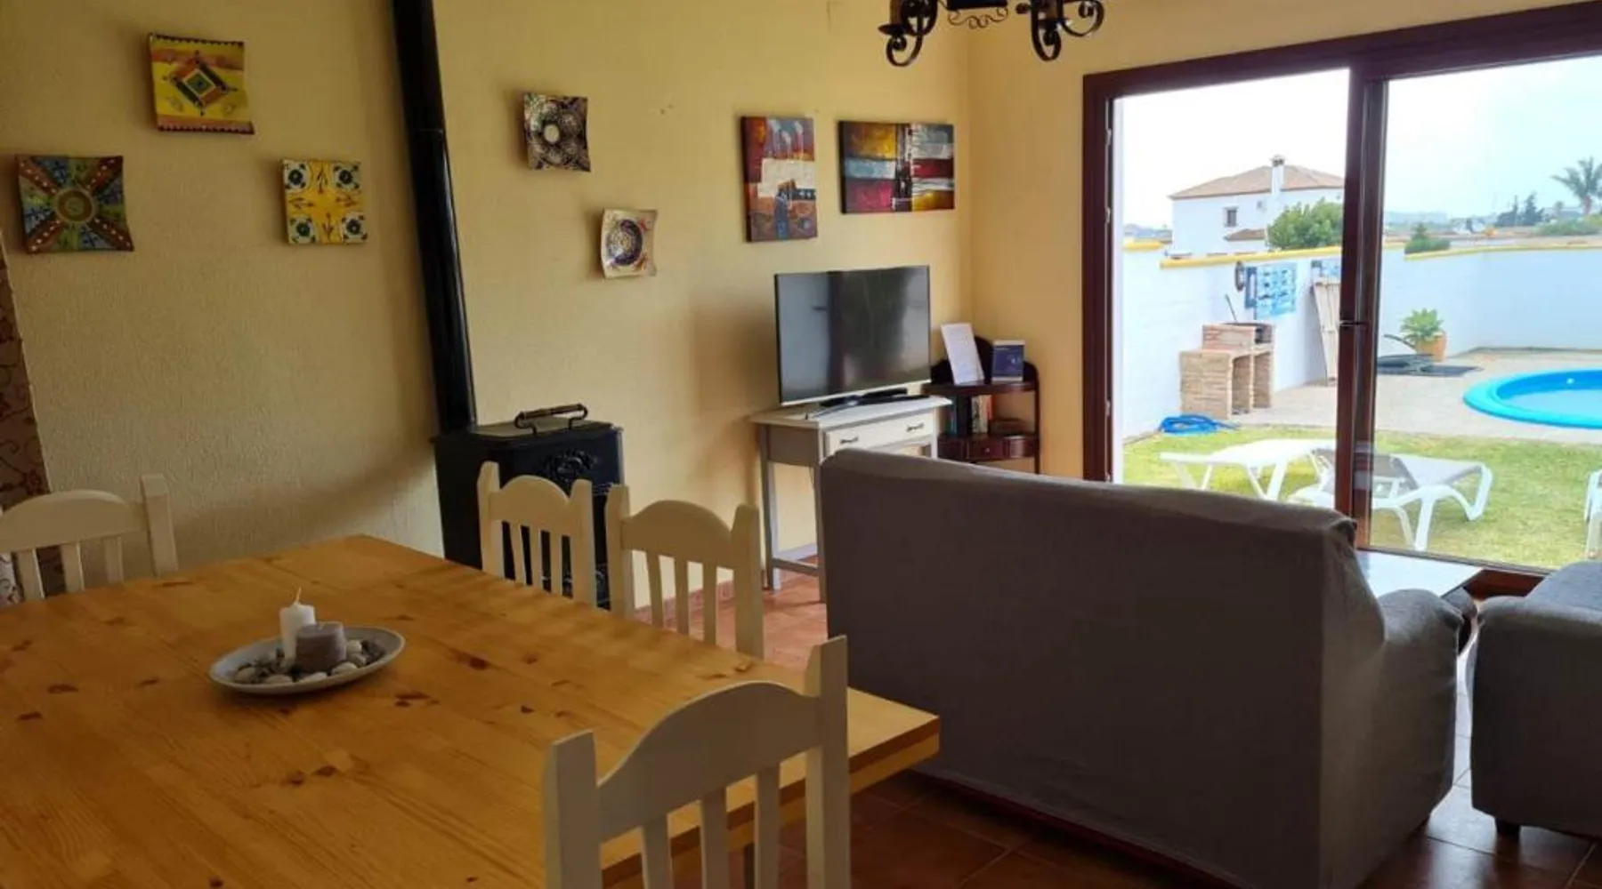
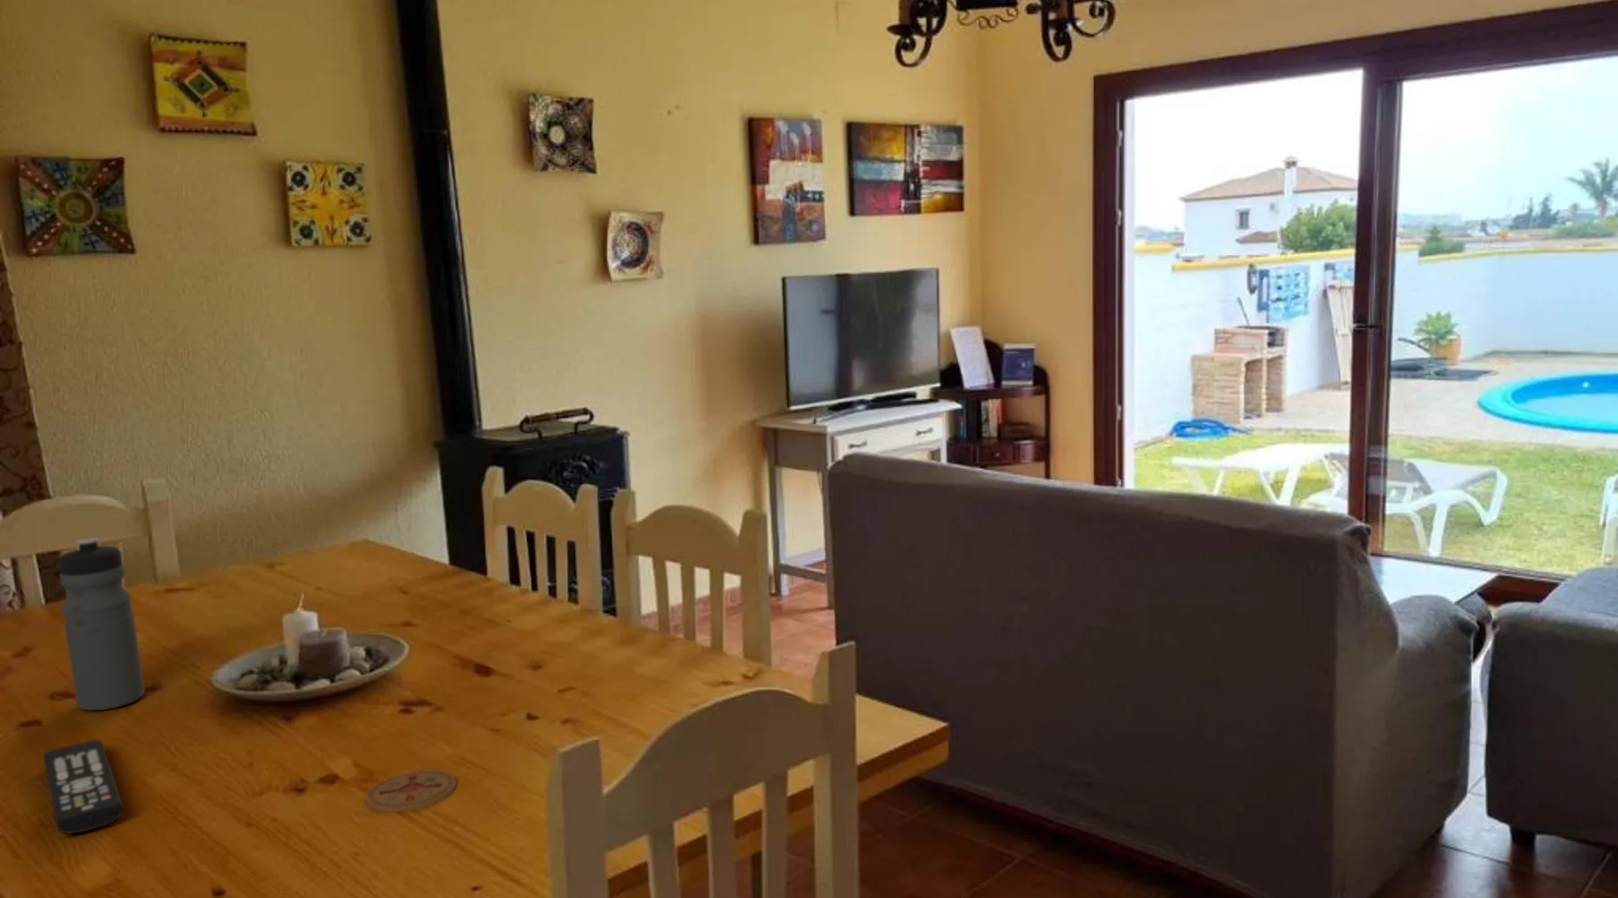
+ water bottle (98, 620)
+ remote control (81, 784)
+ coaster (411, 791)
